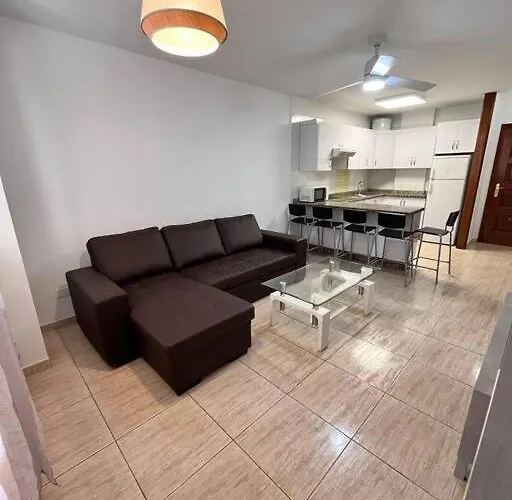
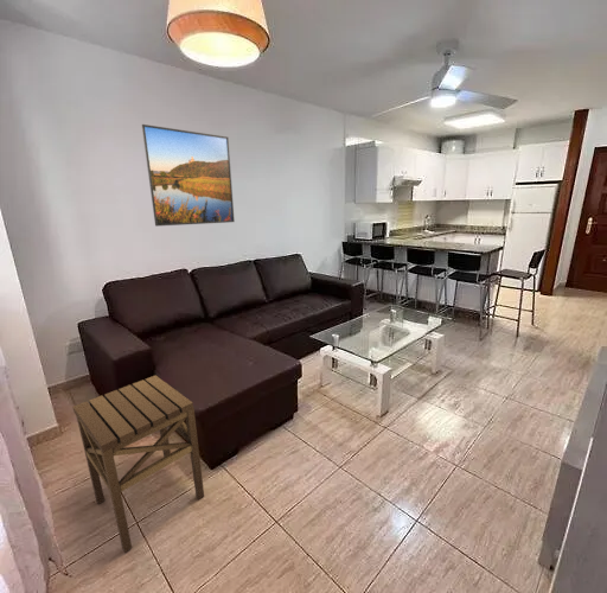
+ side table (141, 452)
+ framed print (193, 179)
